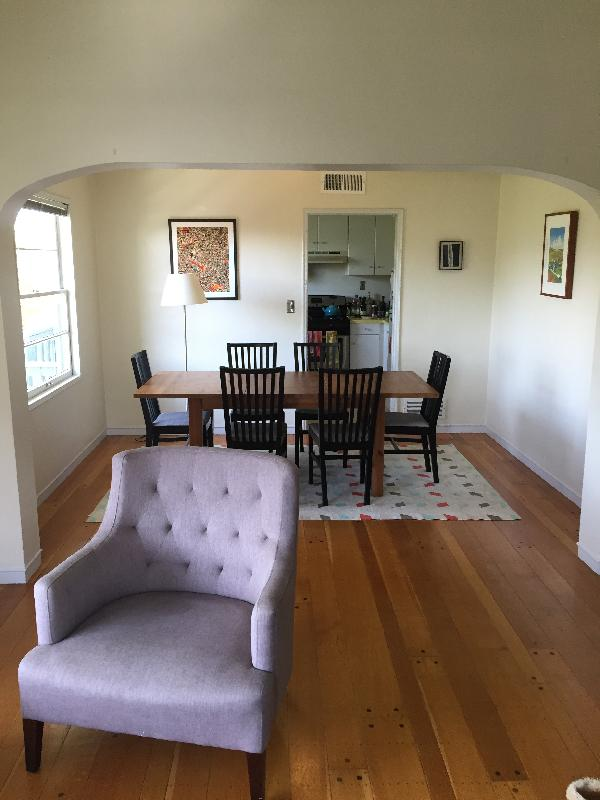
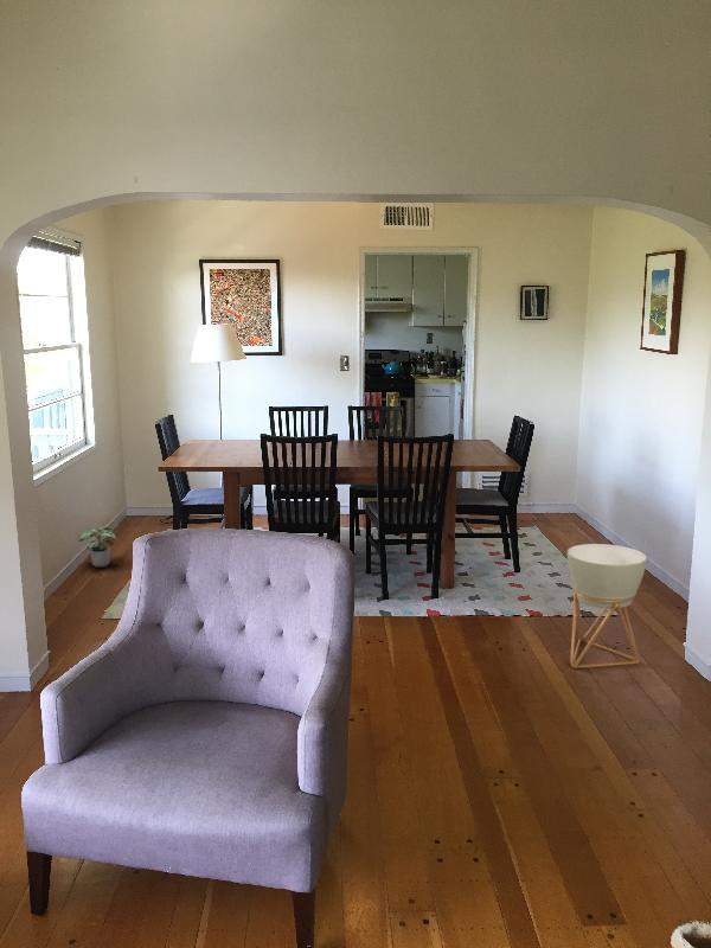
+ planter (603, 606)
+ potted plant (97, 546)
